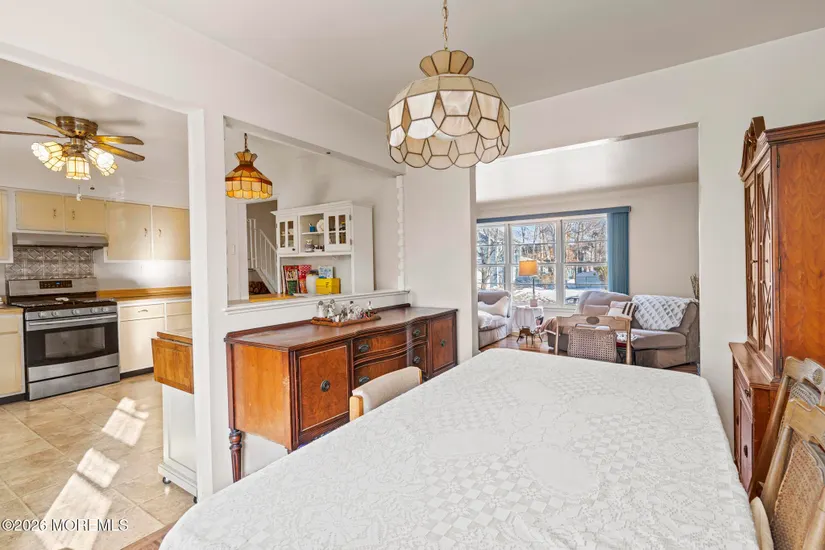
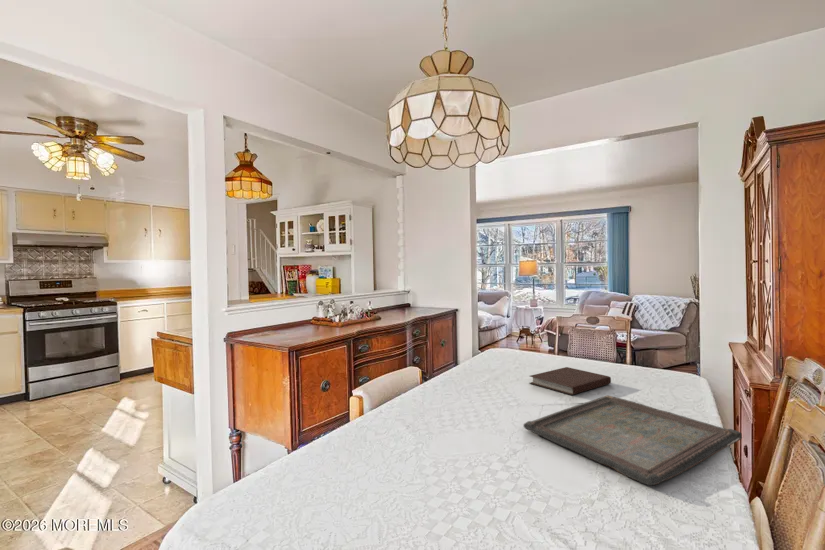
+ serving tray (625, 429)
+ notebook (569, 379)
